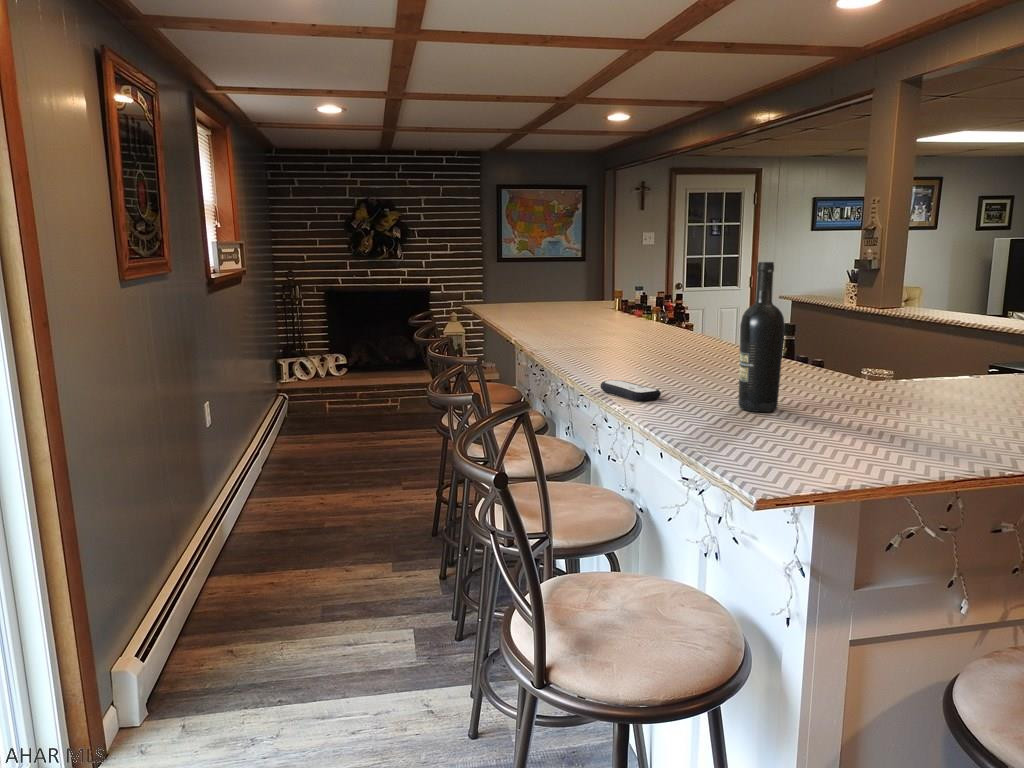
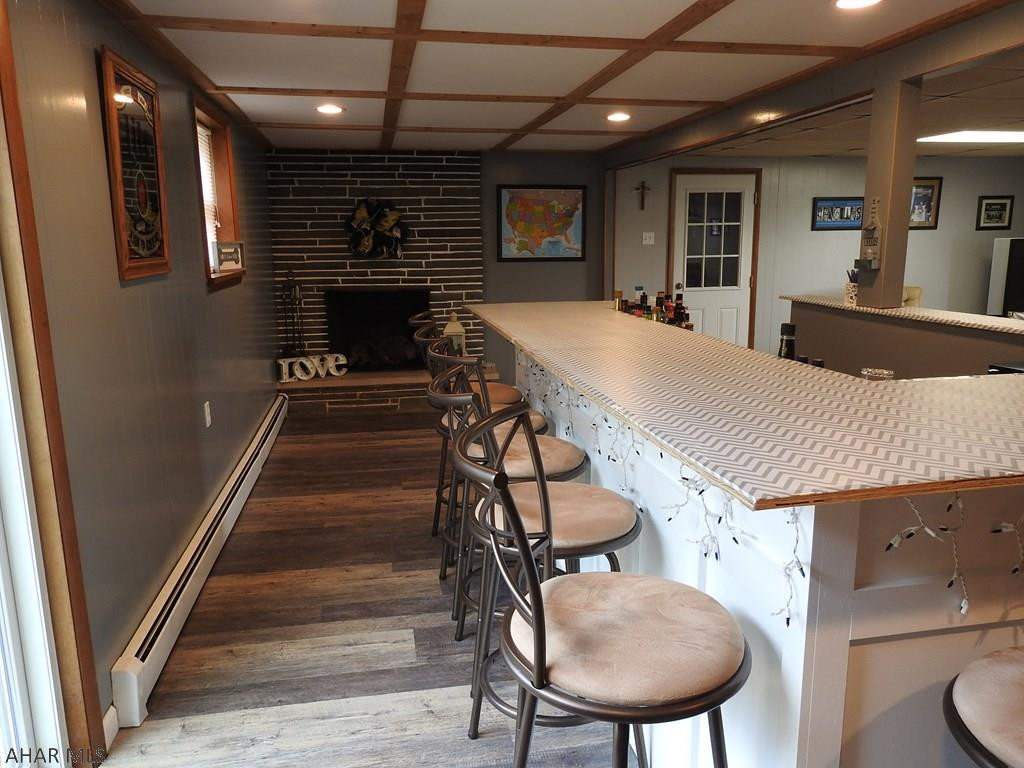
- remote control (628, 389)
- wine bottle (761, 336)
